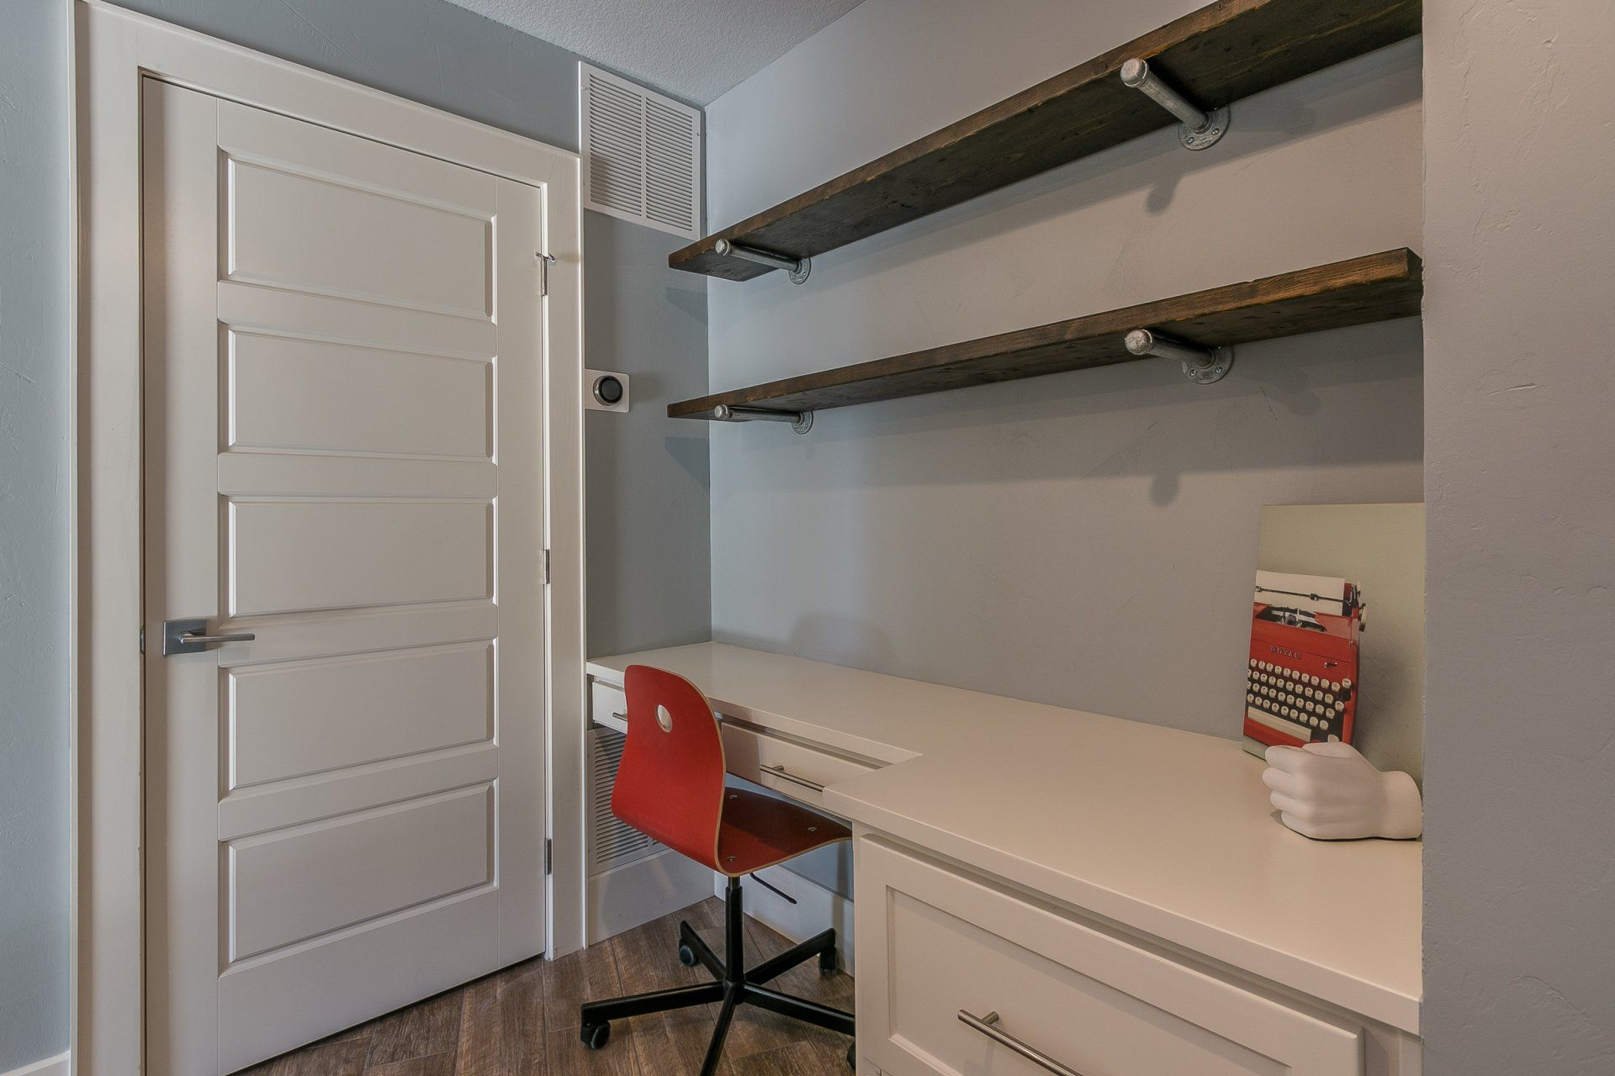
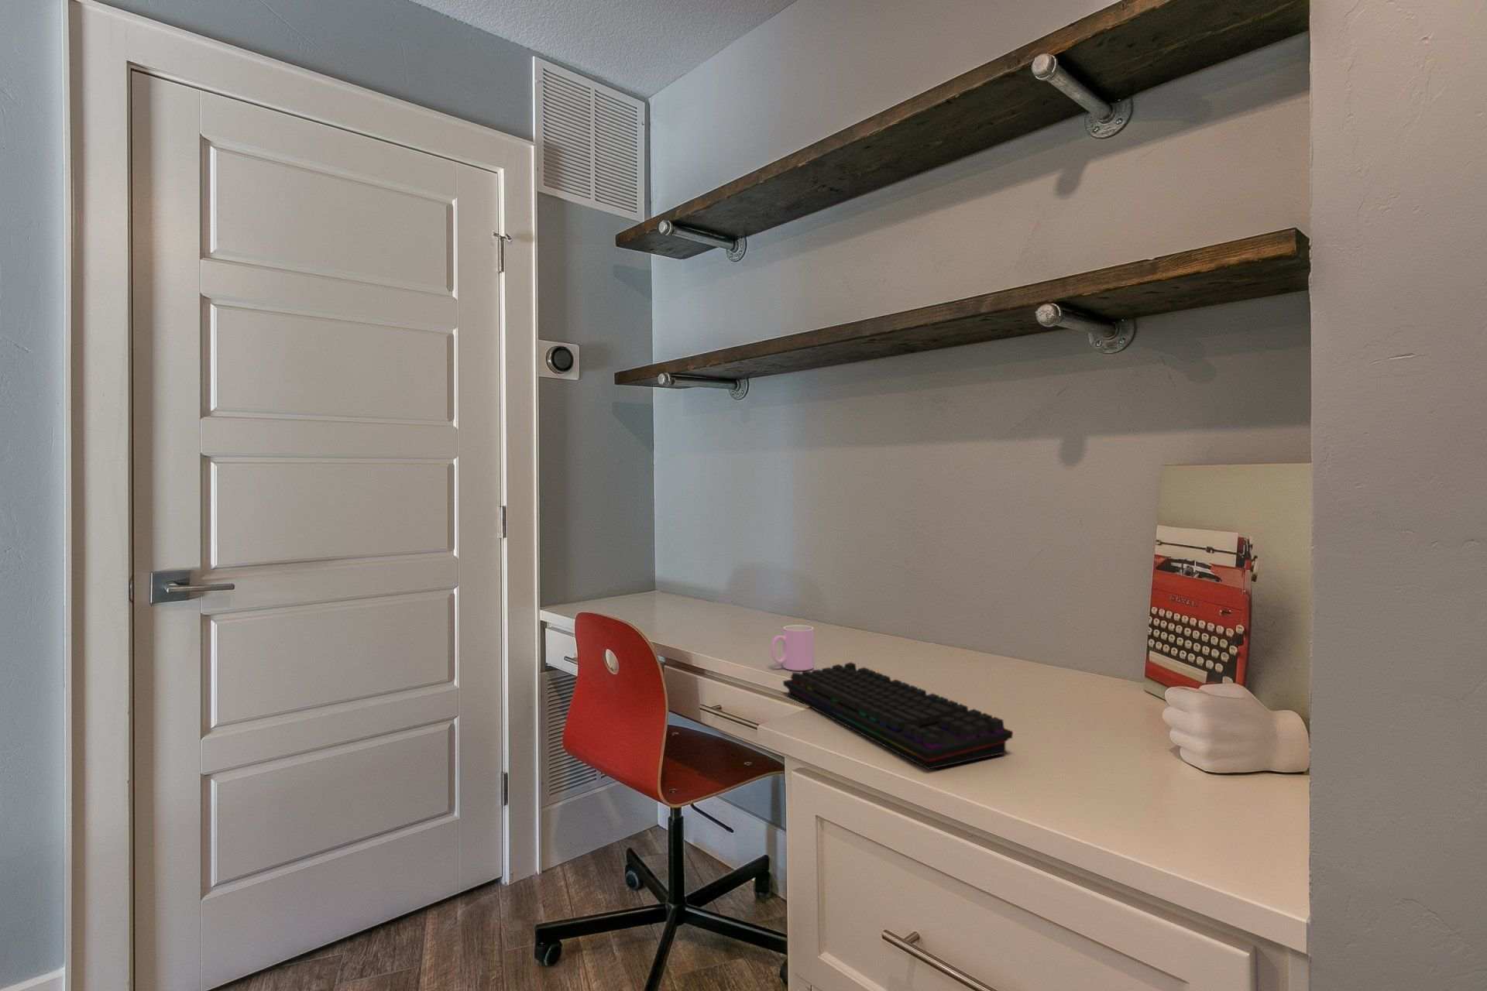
+ cup (791, 648)
+ keyboard (883, 706)
